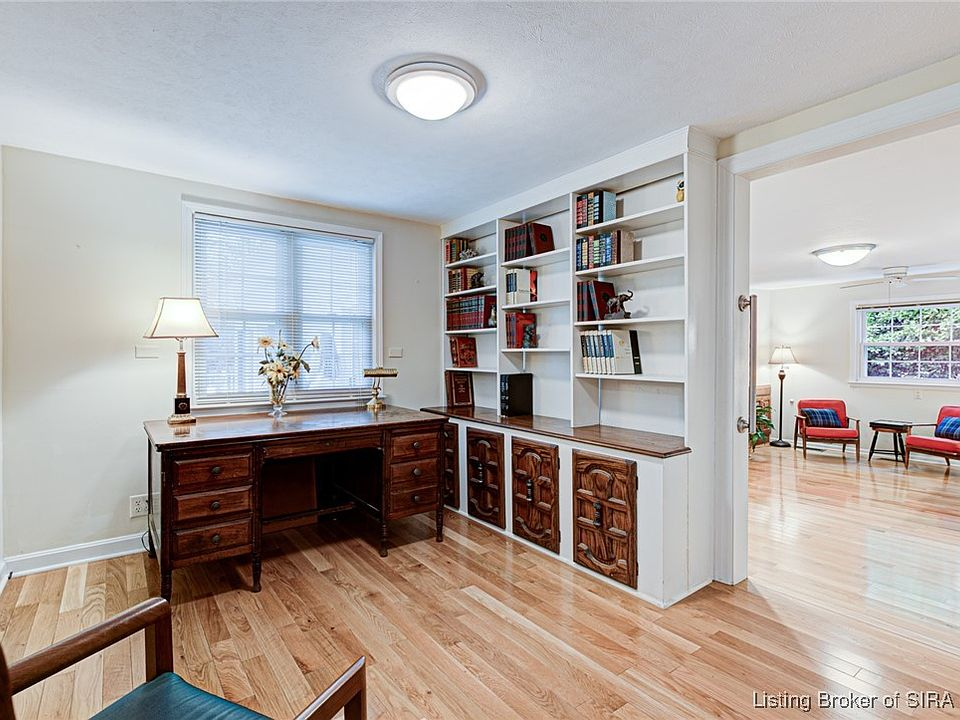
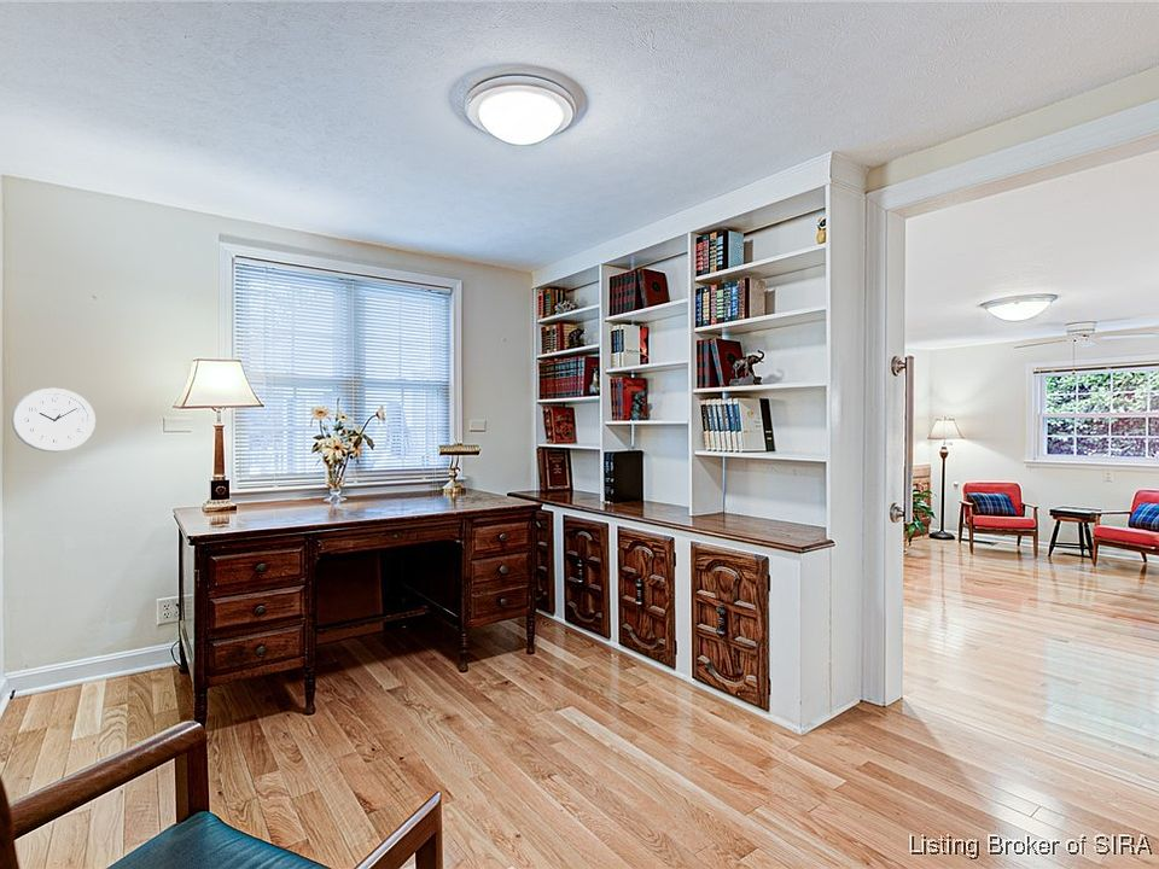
+ wall clock (54, 420)
